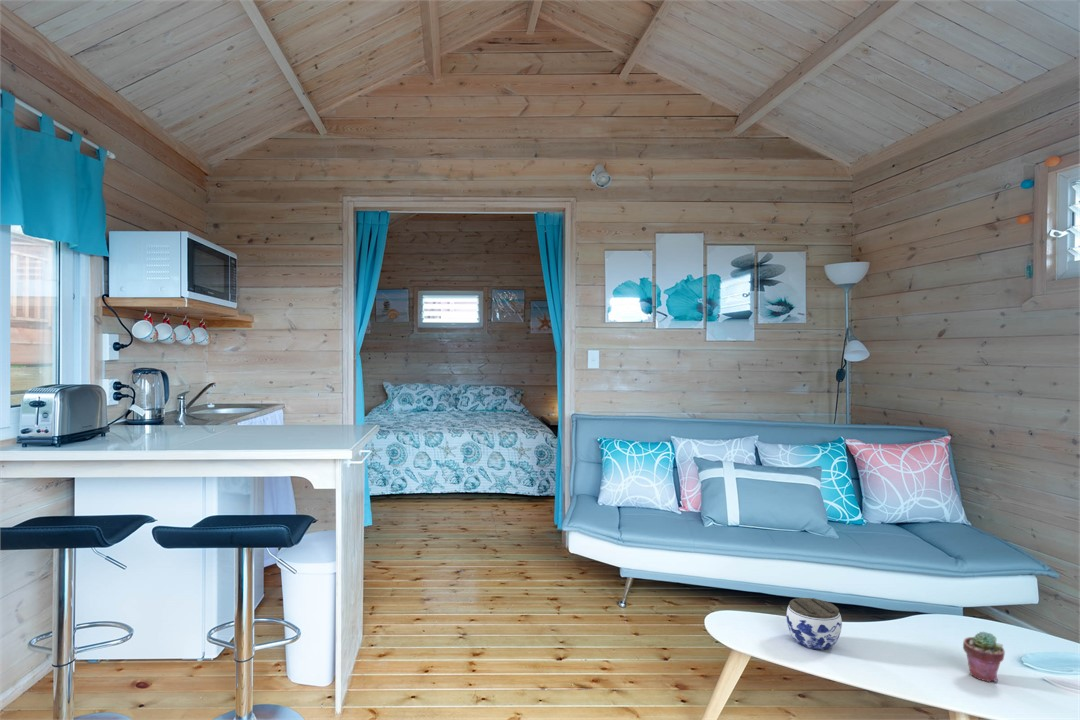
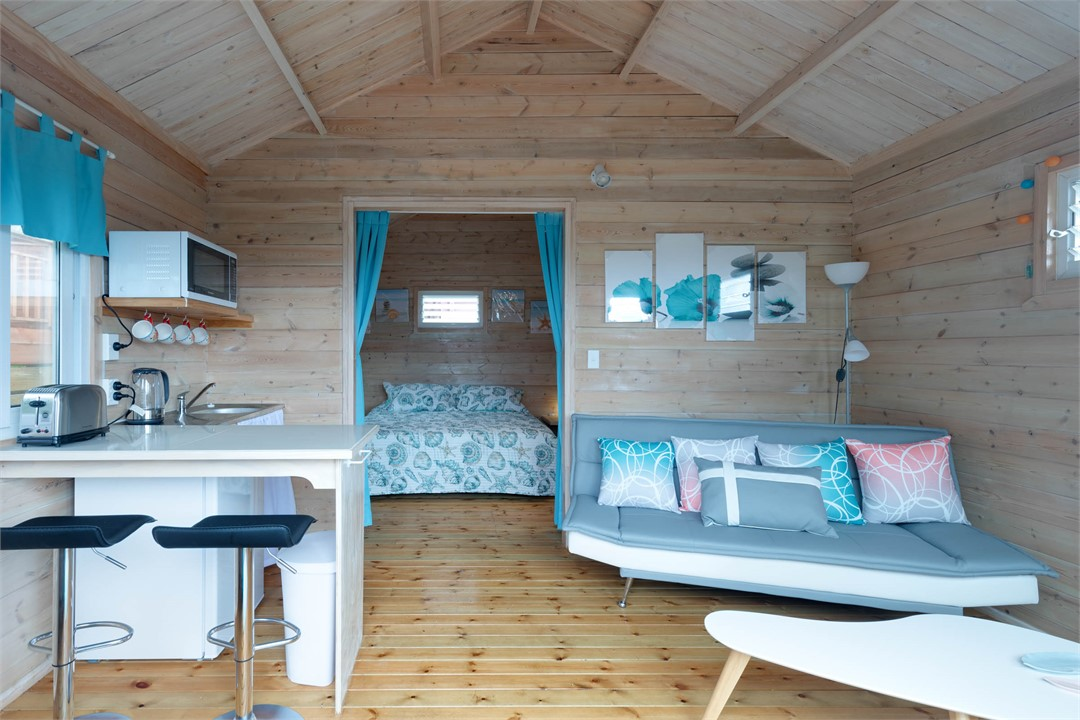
- jar (813, 623)
- potted succulent (983, 654)
